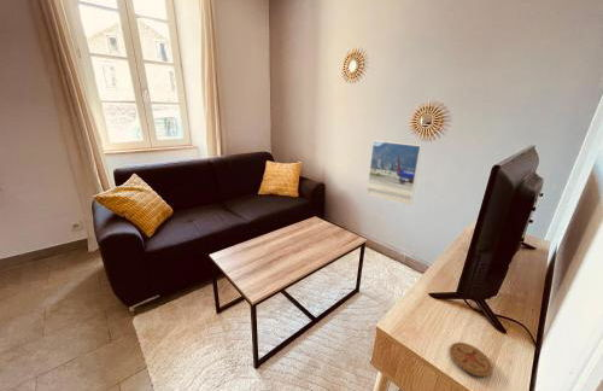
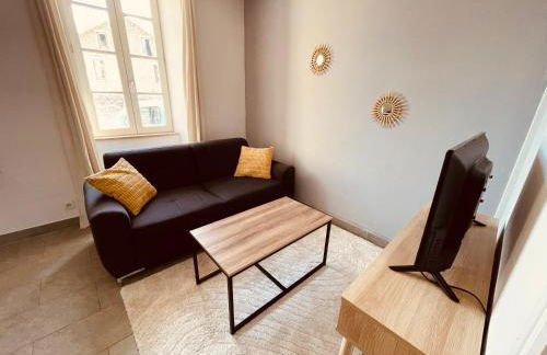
- coaster (469, 358)
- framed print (391, 171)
